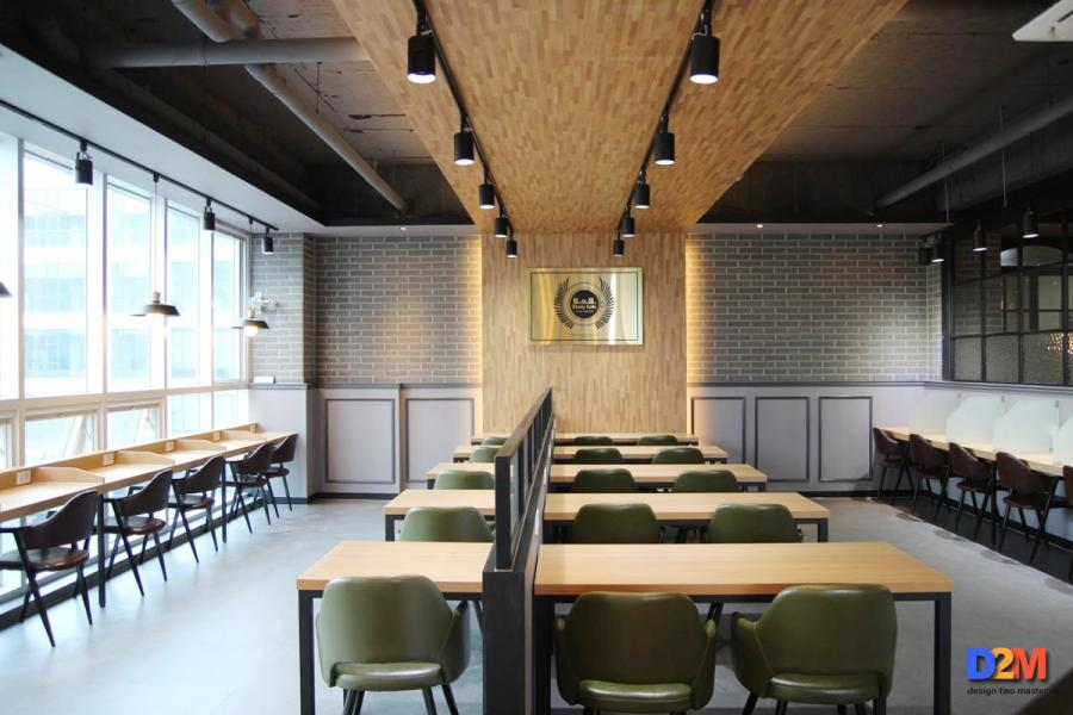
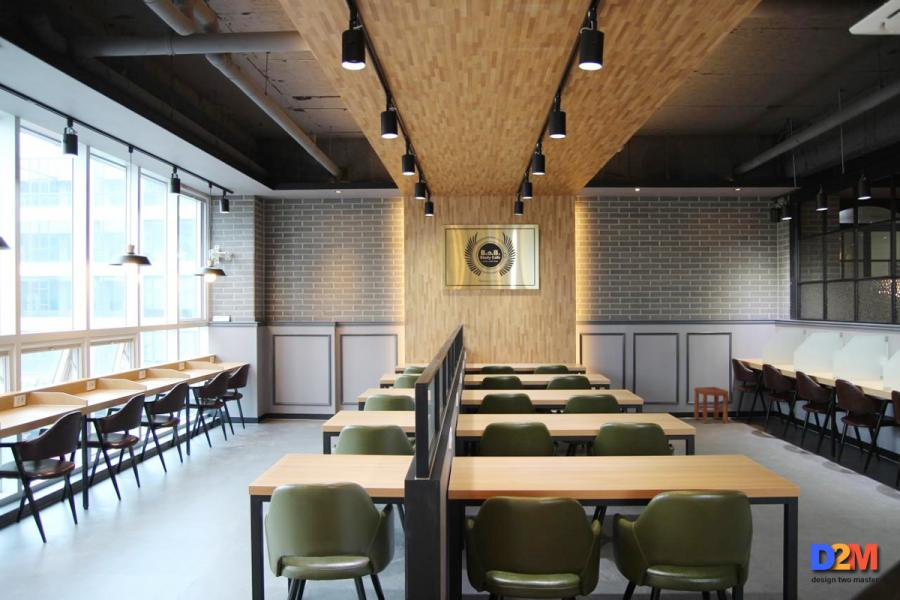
+ stool (710, 406)
